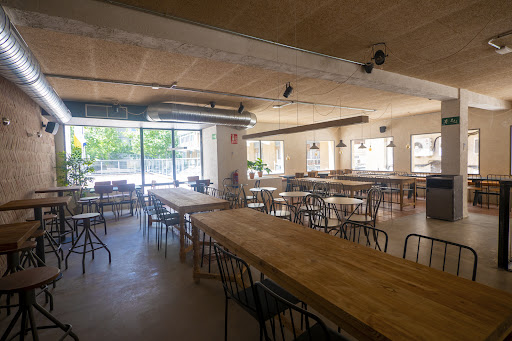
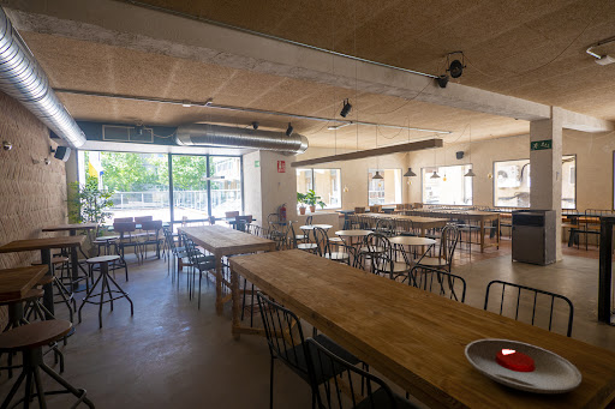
+ plate (518, 366)
